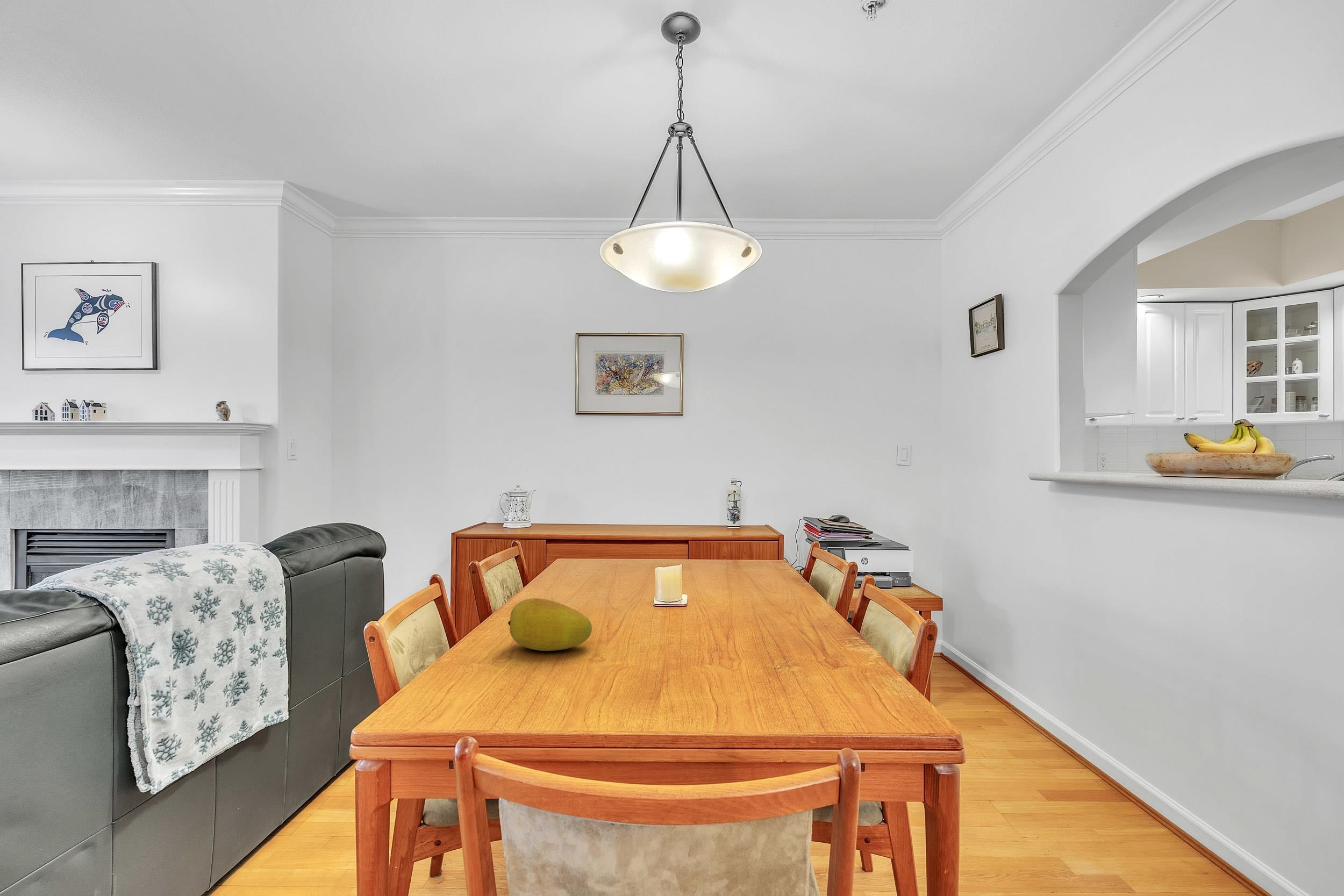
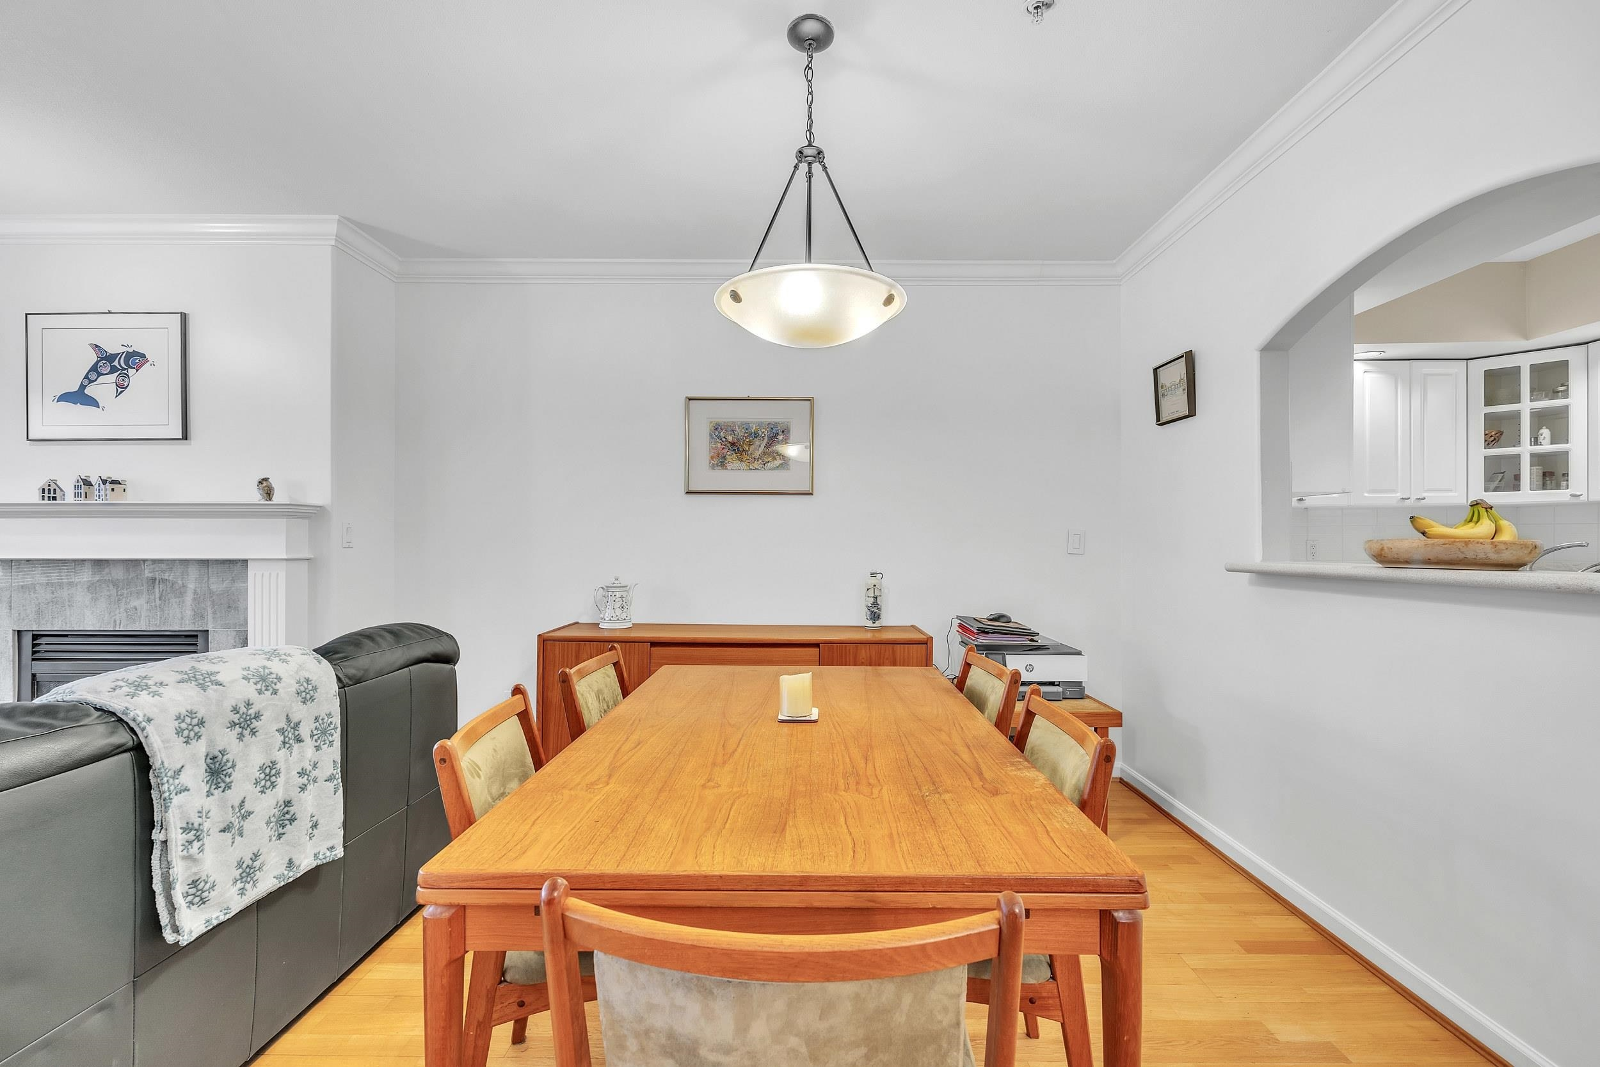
- fruit (551, 623)
